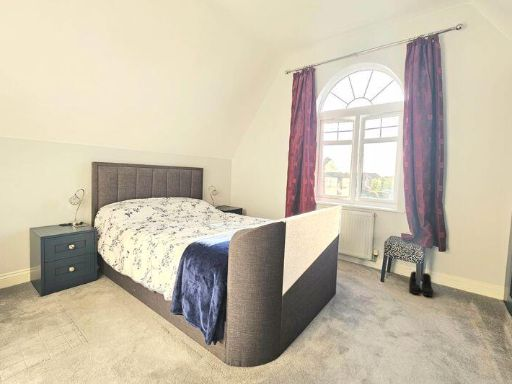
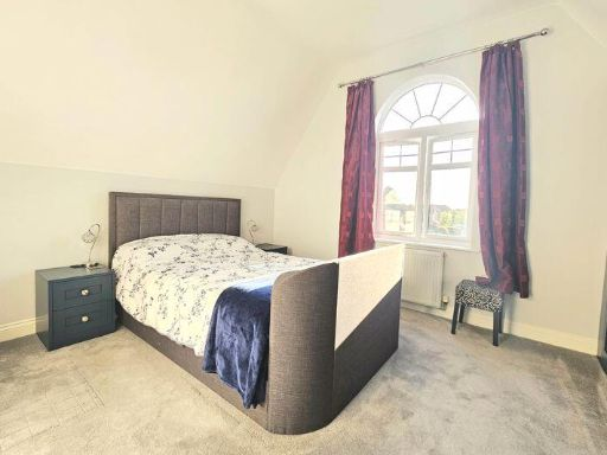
- boots (422, 282)
